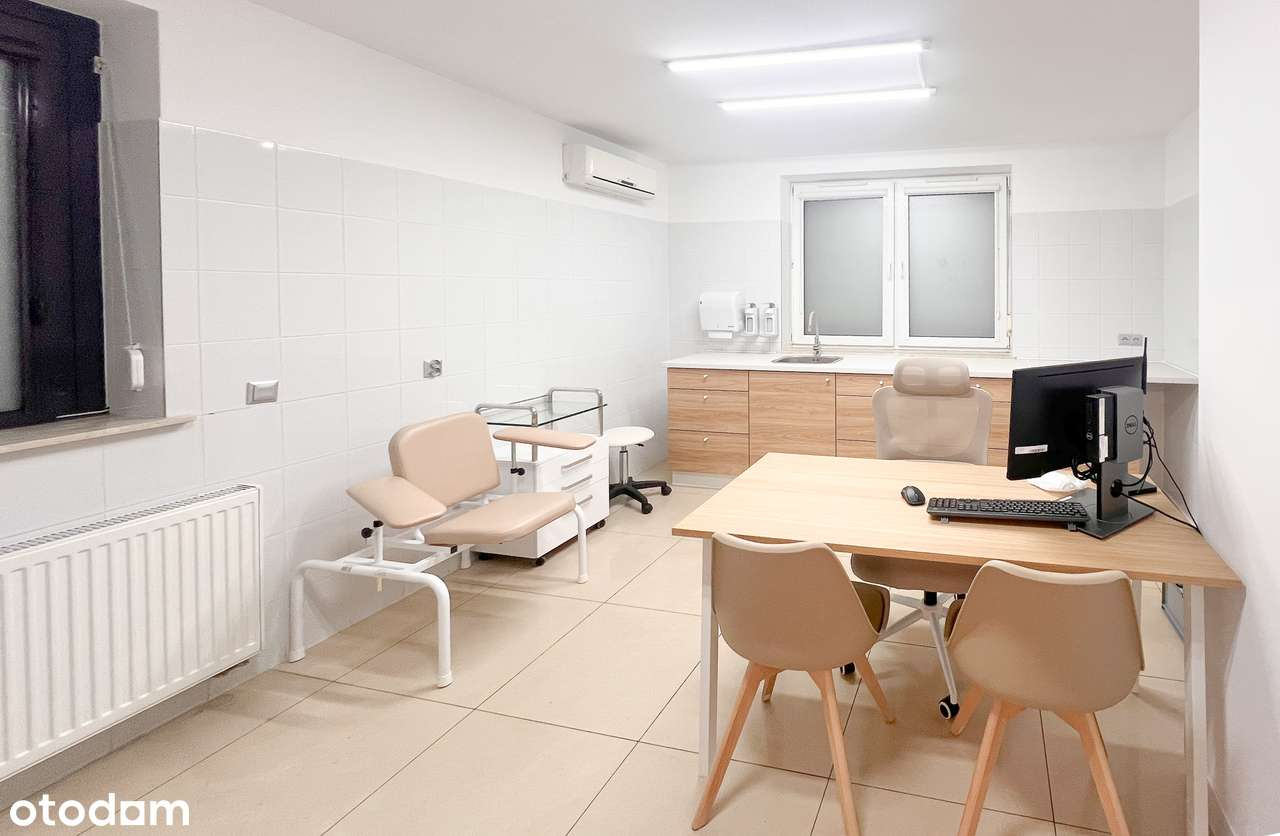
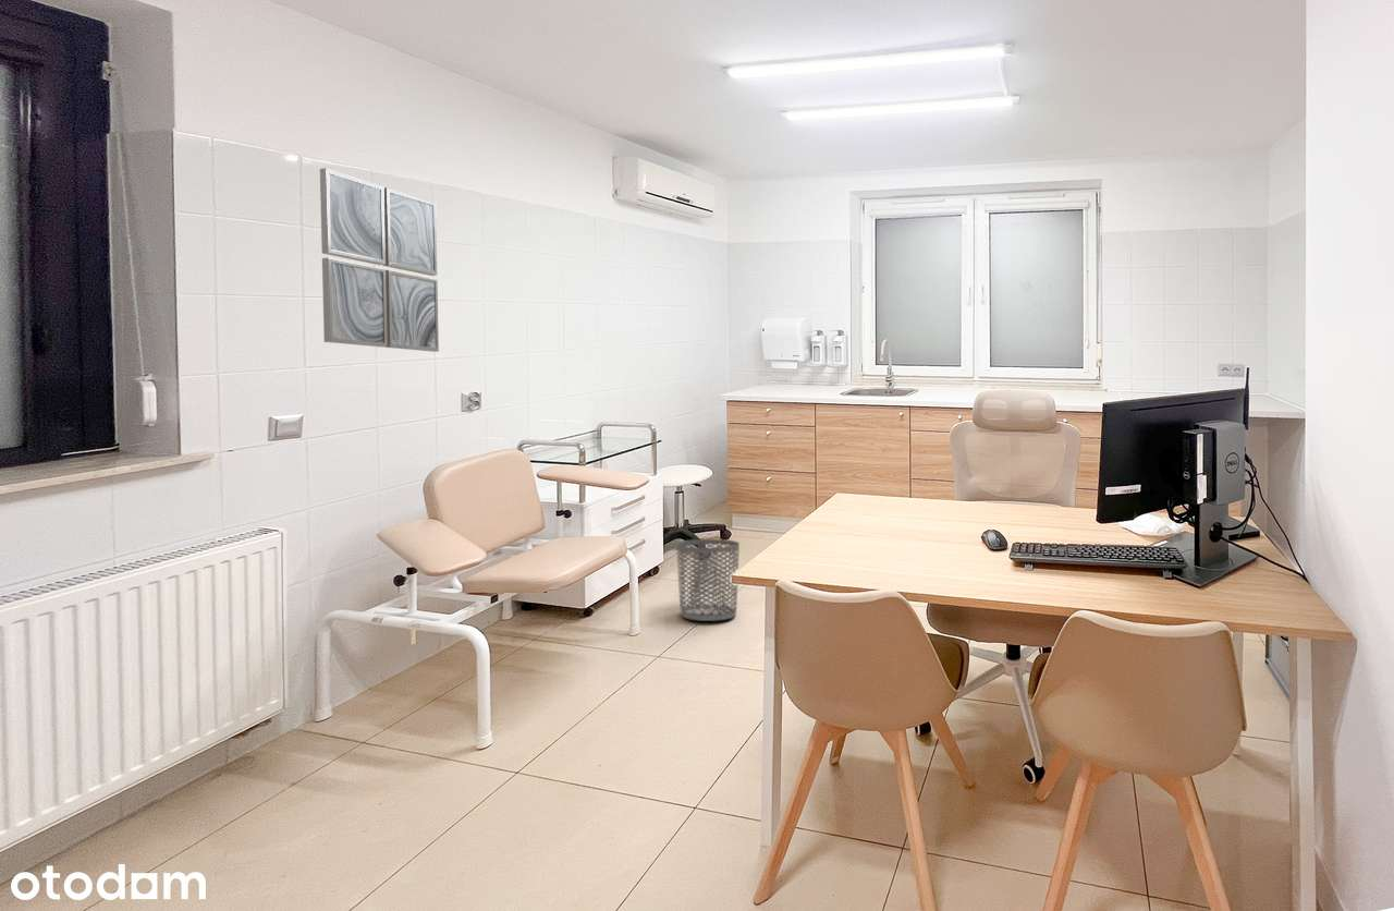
+ waste bin (708, 579)
+ wall art (383, 265)
